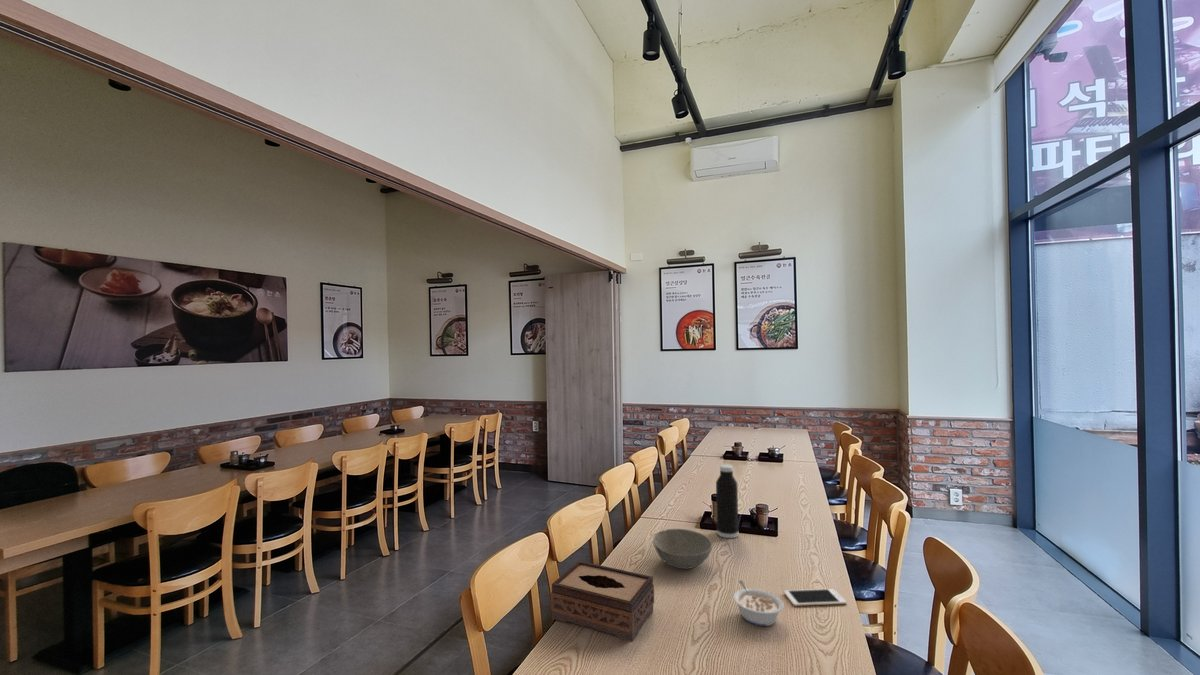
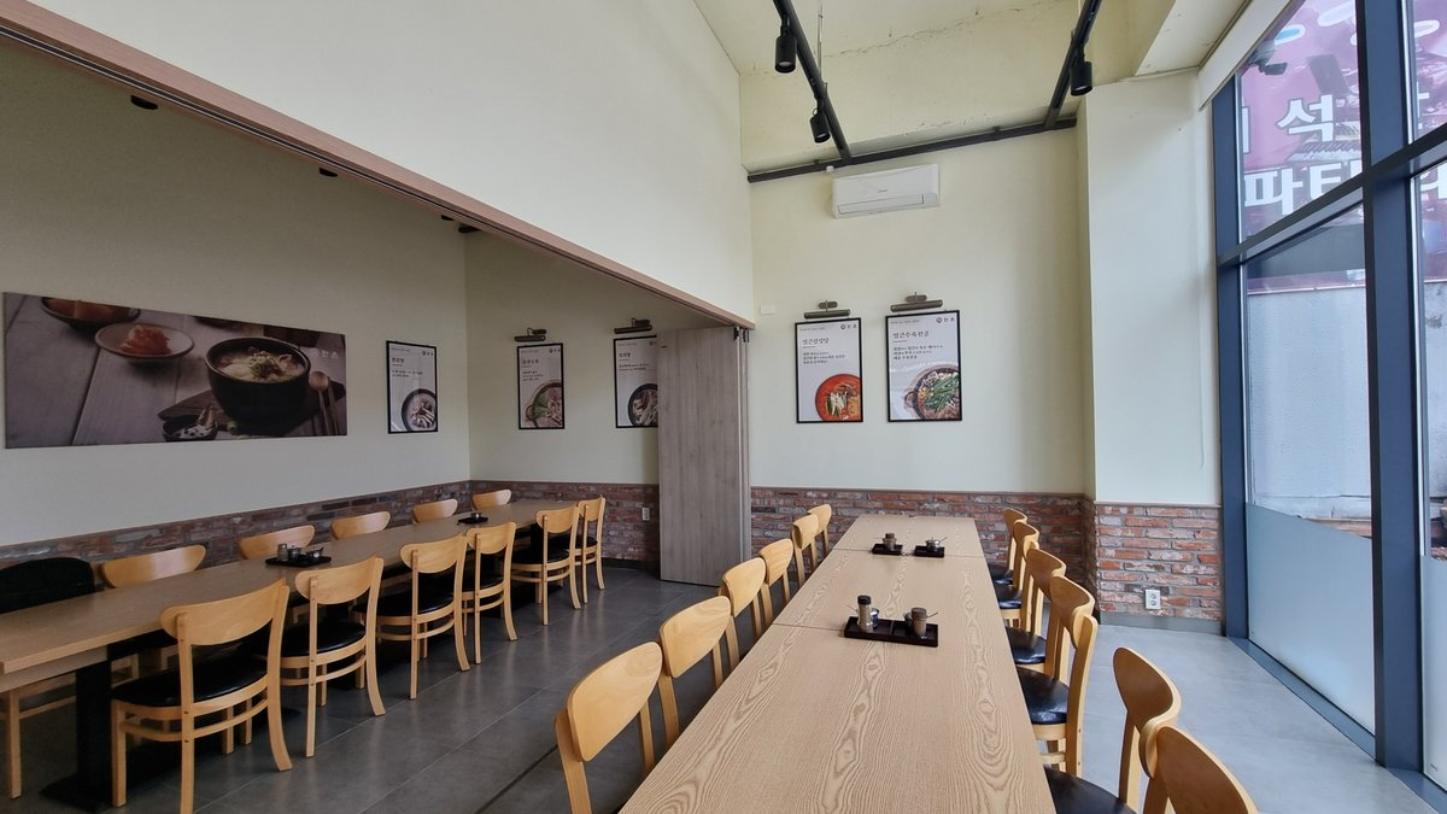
- cell phone (814, 597)
- water bottle (726, 500)
- bowl (682, 551)
- tissue box (603, 597)
- legume (756, 606)
